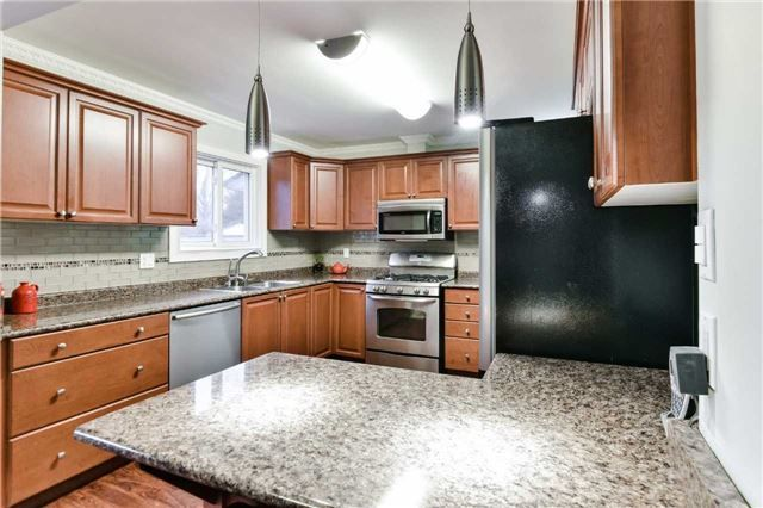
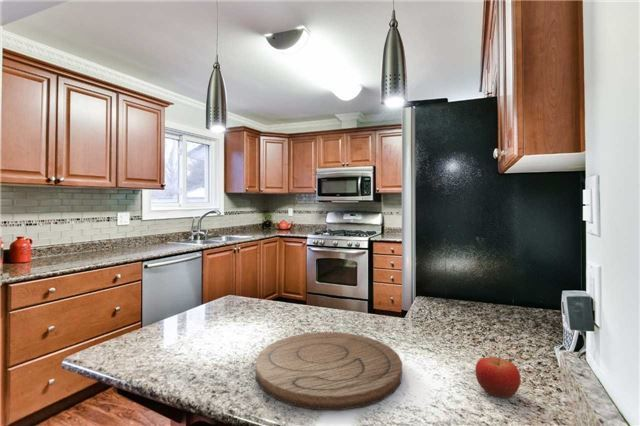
+ fruit (497, 373)
+ cutting board (328, 362)
